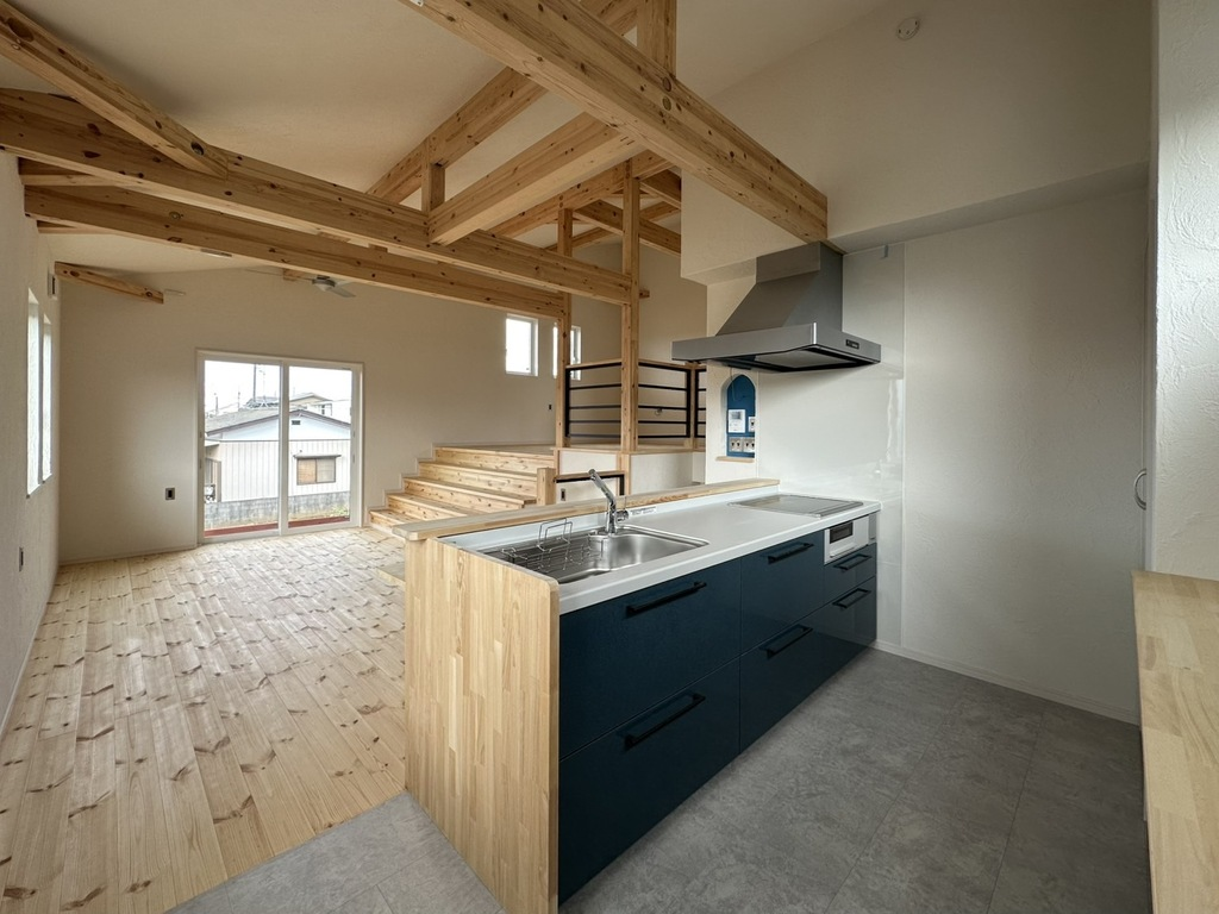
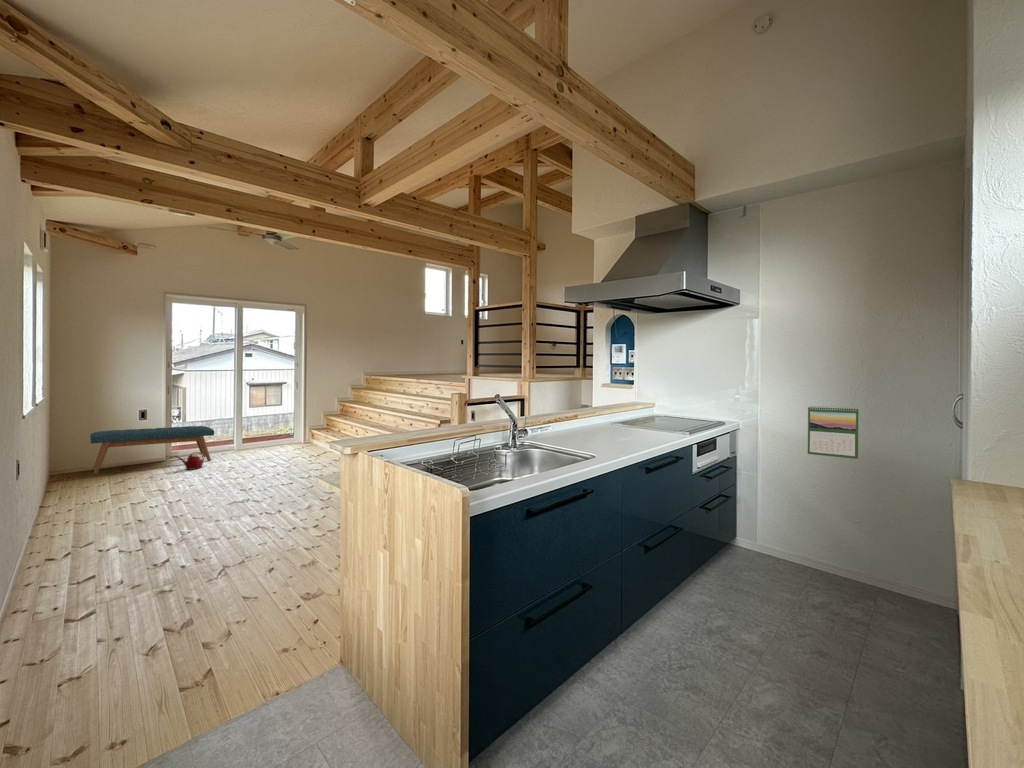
+ calendar (832, 431)
+ bench (155, 443)
+ watering can (189, 461)
